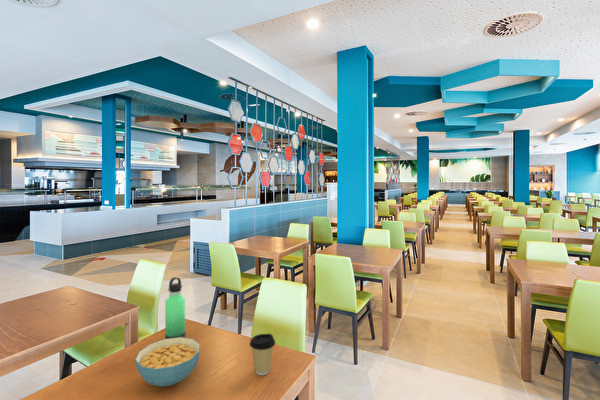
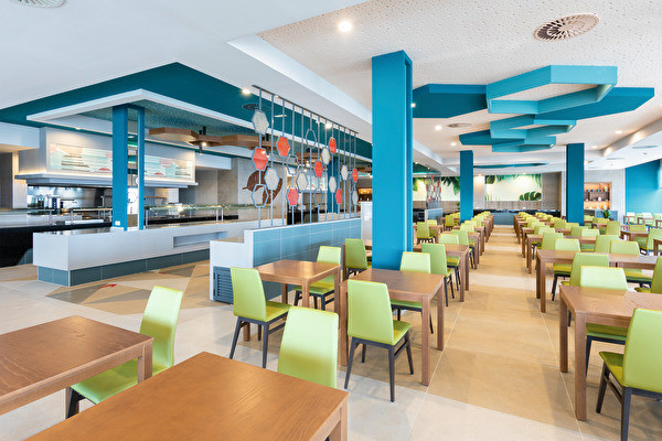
- thermos bottle (175, 311)
- cereal bowl (169, 366)
- coffee cup (262, 354)
